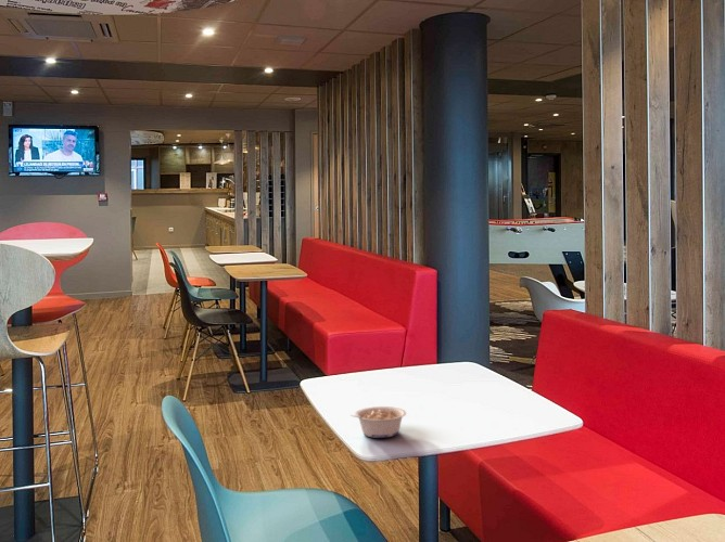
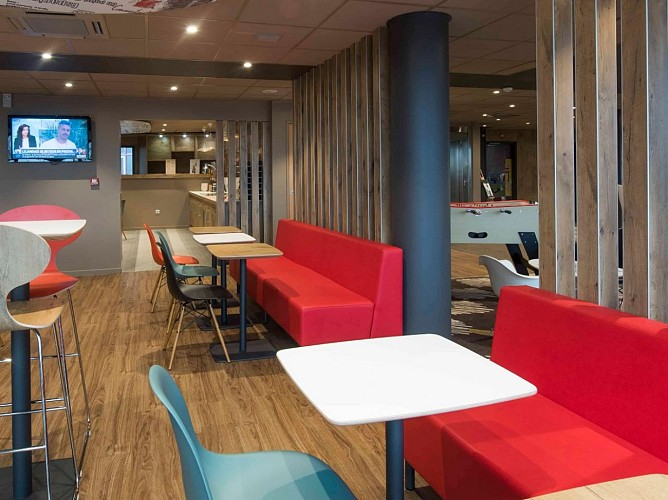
- legume (380, 421)
